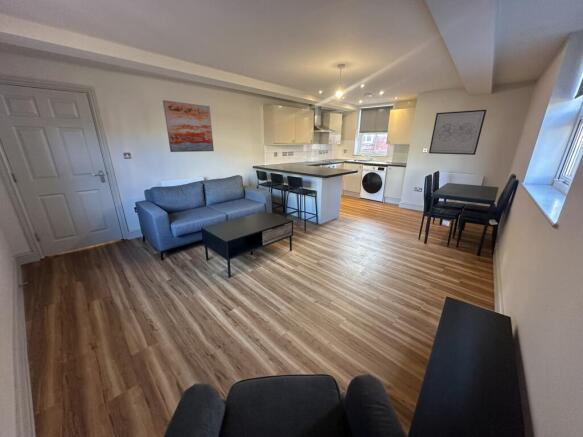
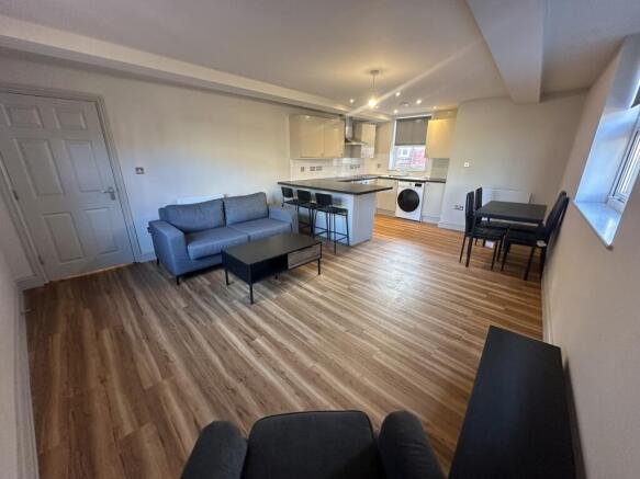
- wall art (190, 128)
- wall art (455, 133)
